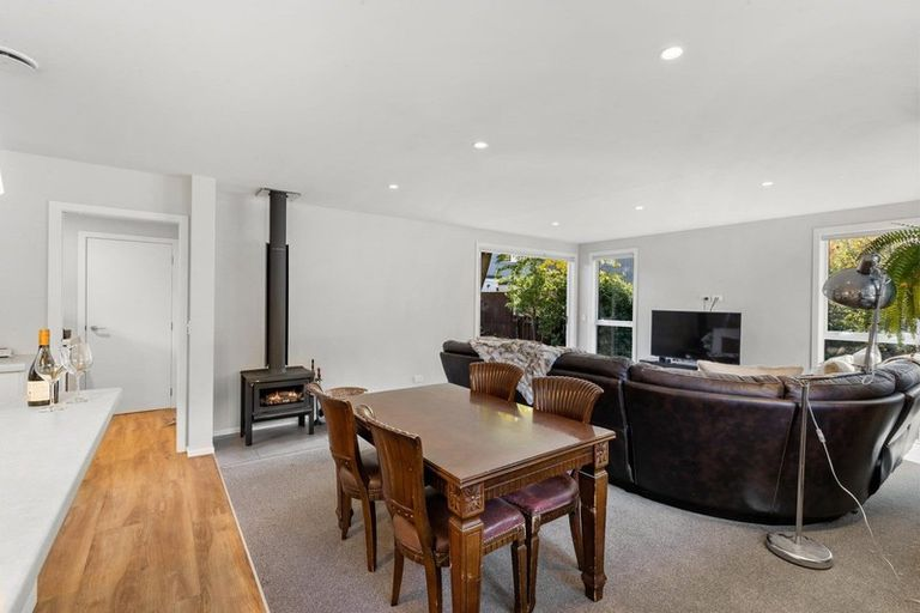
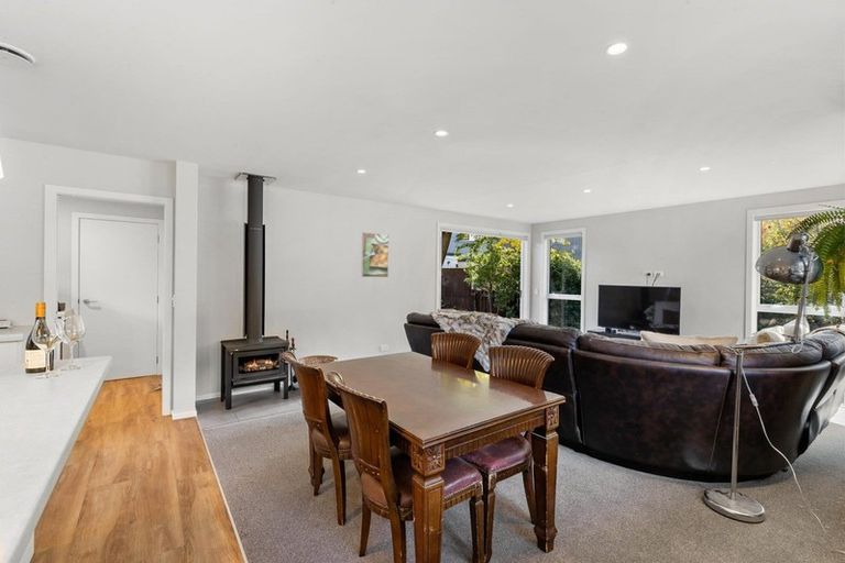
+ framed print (375, 255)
